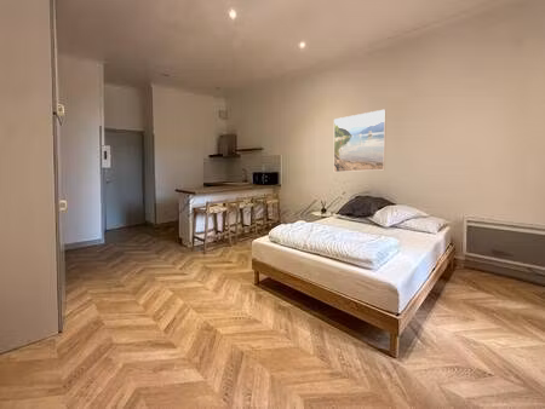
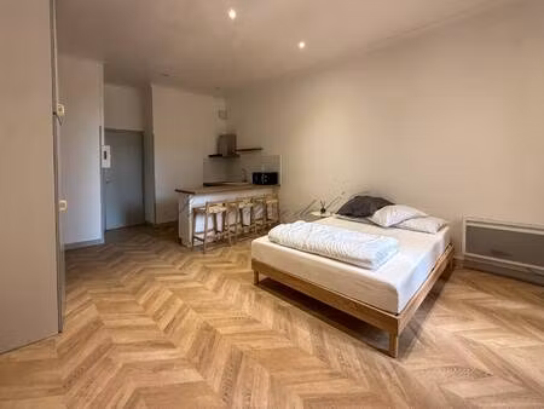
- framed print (357, 143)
